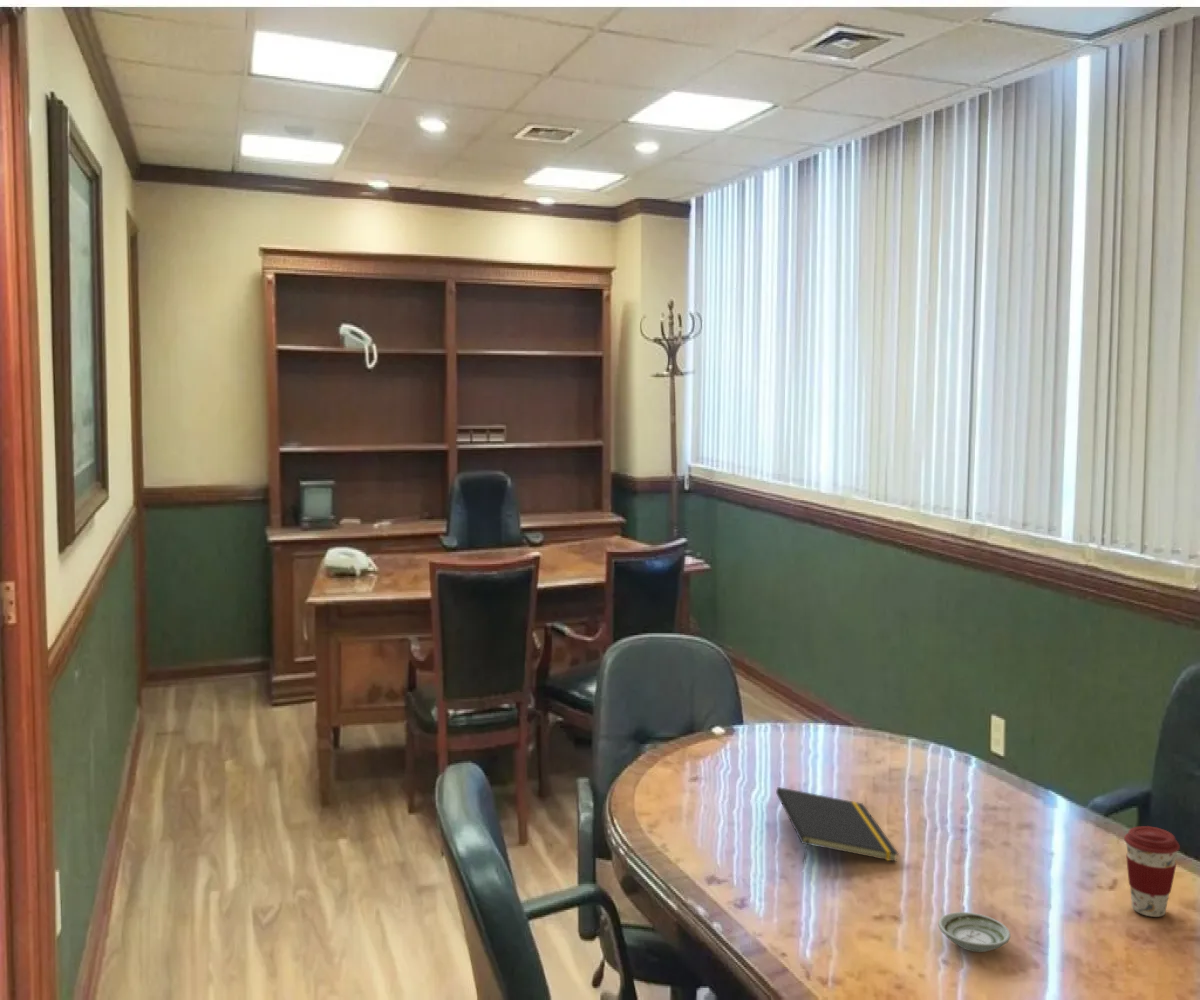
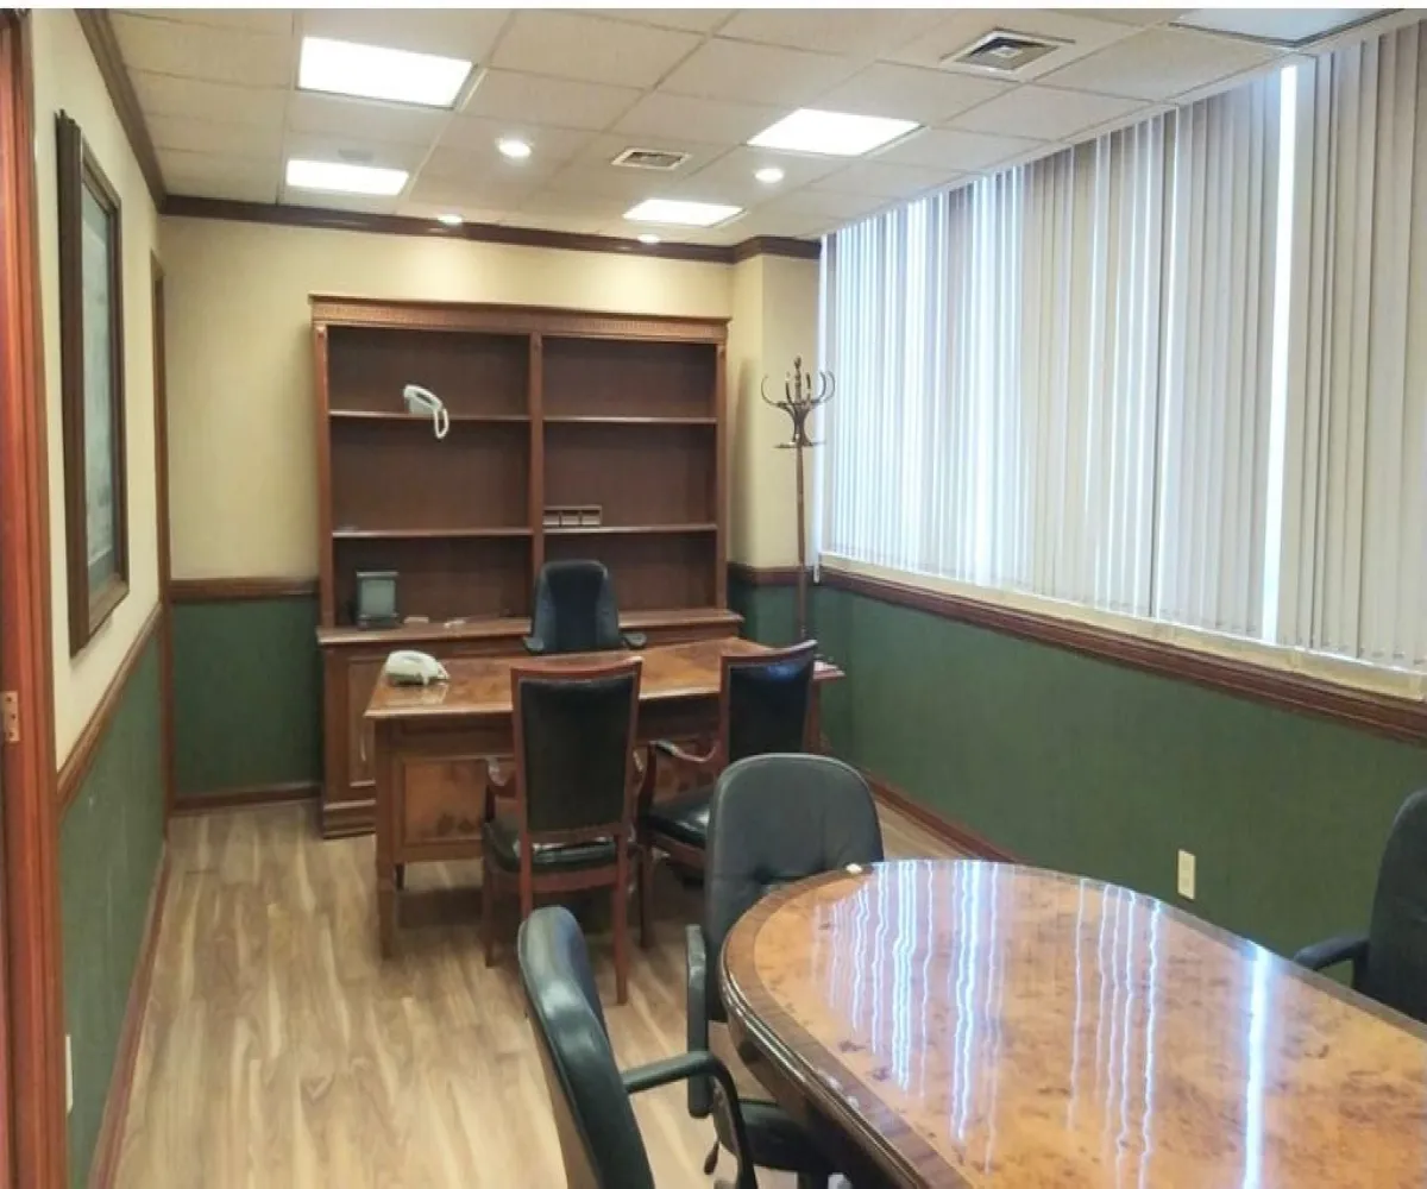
- coffee cup (1150, 871)
- saucer (973, 935)
- notepad (833, 822)
